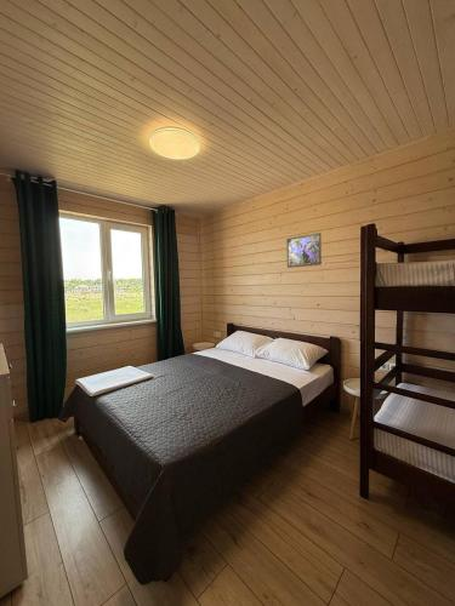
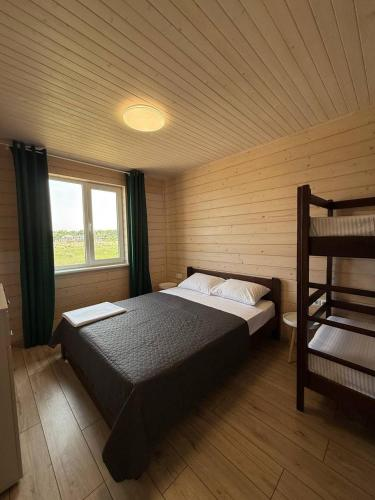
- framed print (302, 251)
